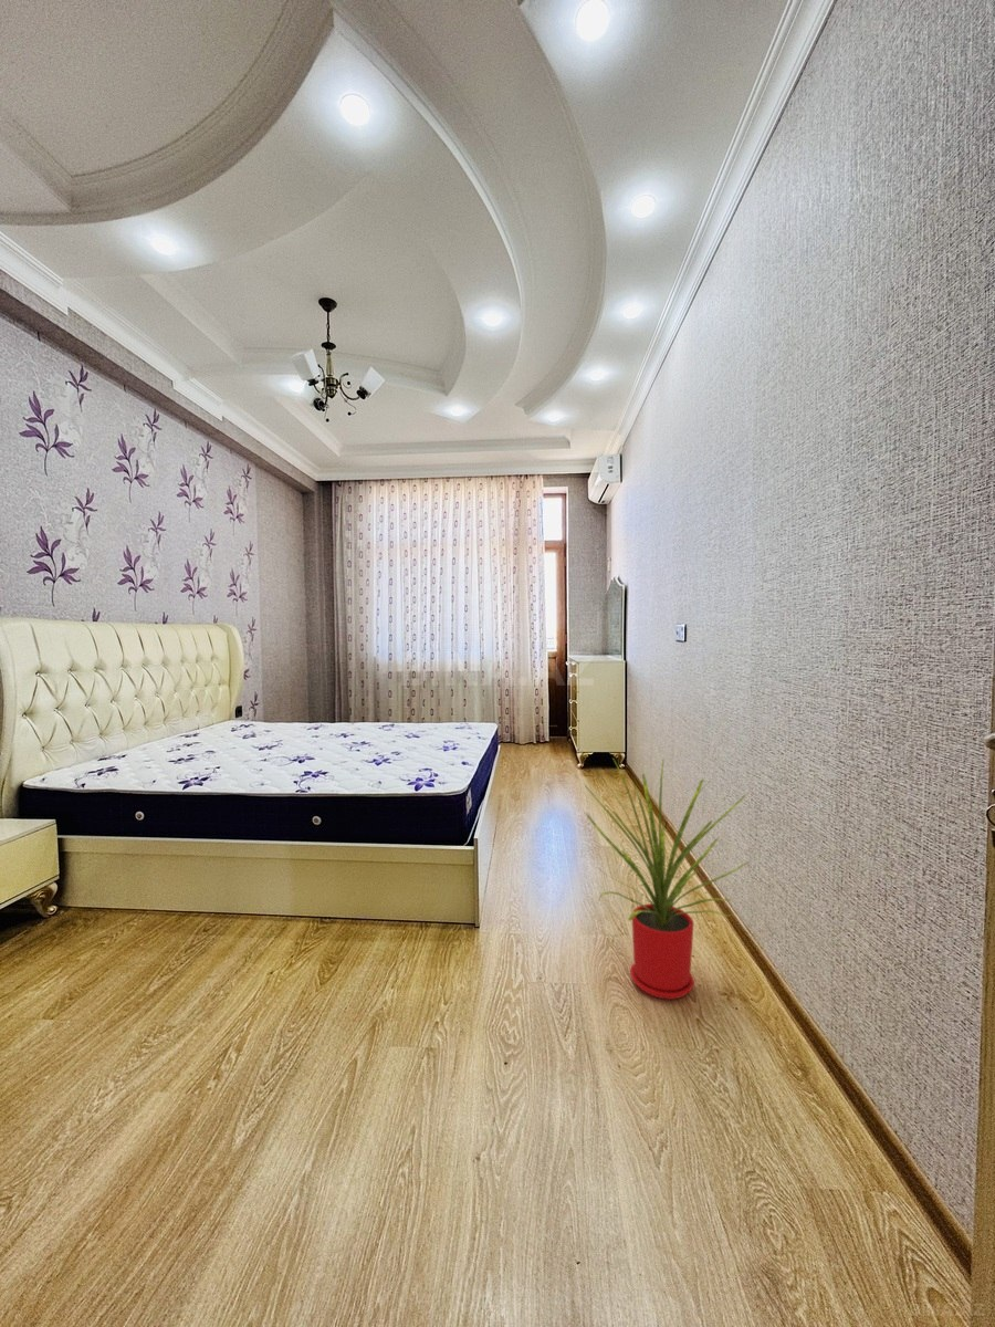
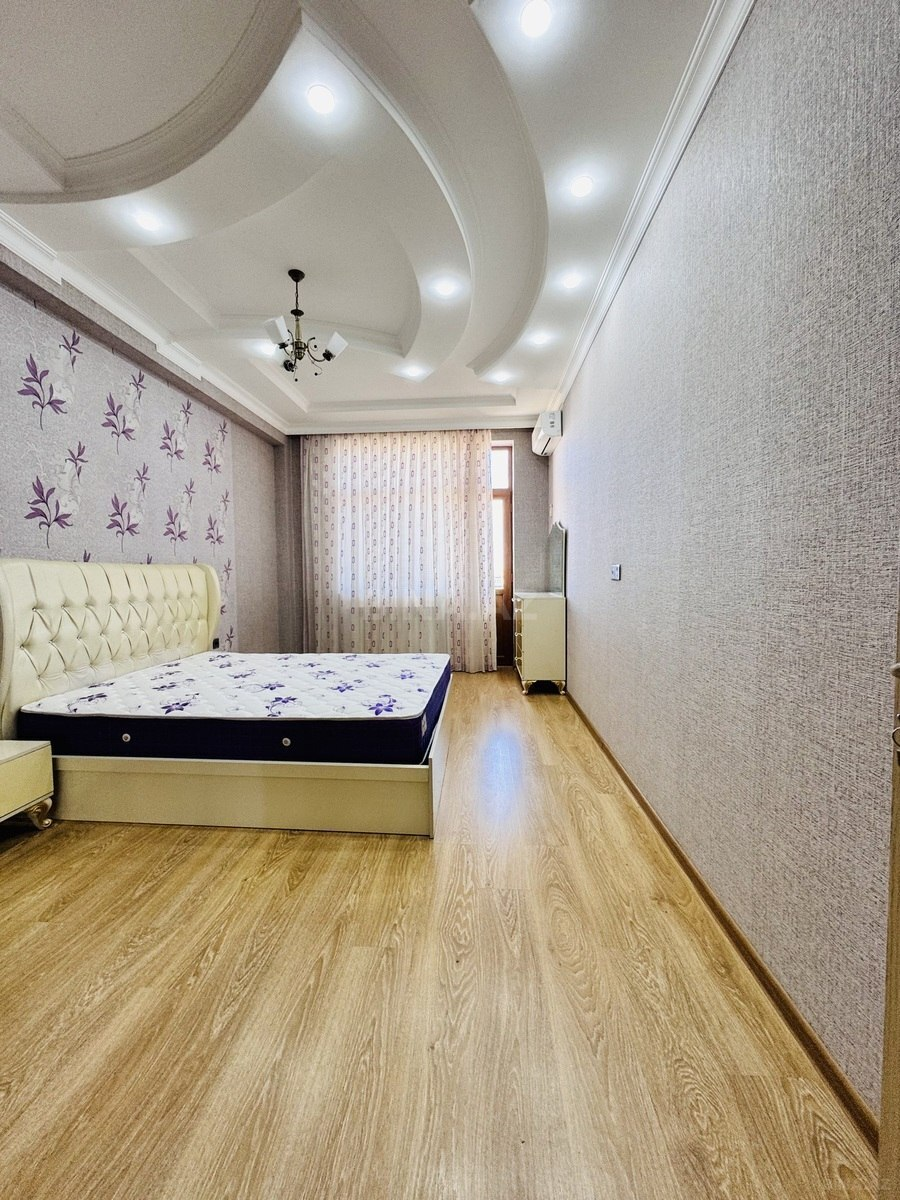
- house plant (666, 877)
